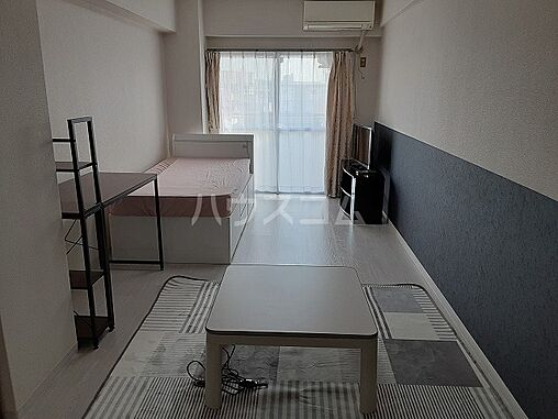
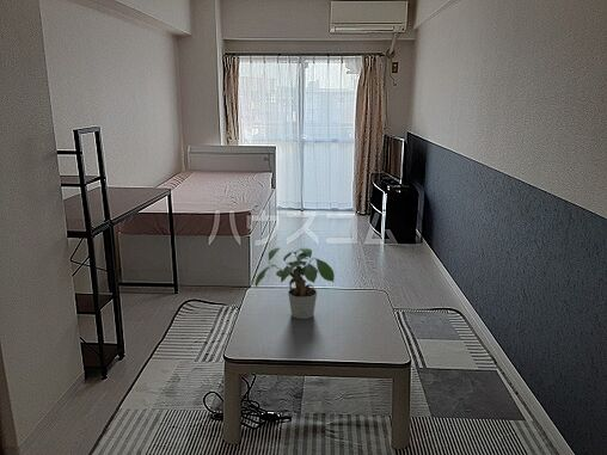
+ potted plant (293, 282)
